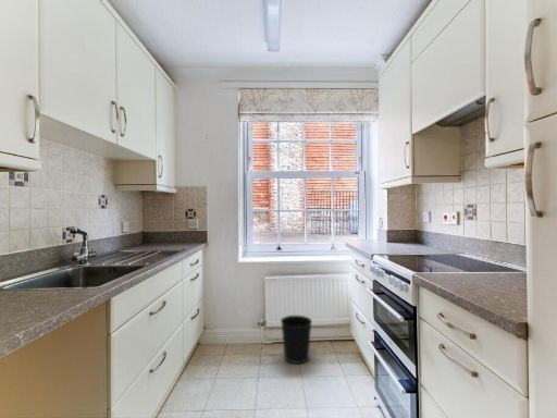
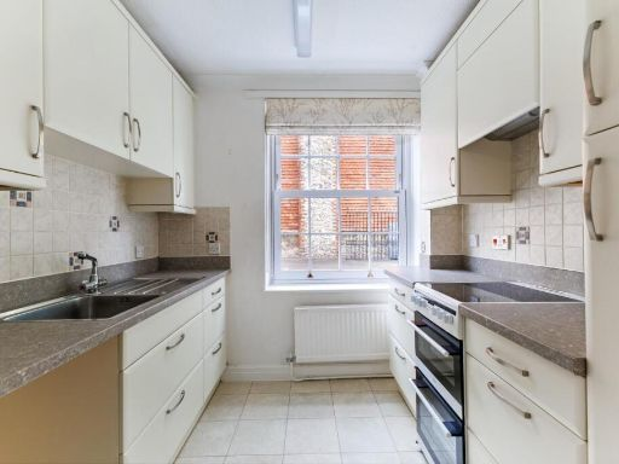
- wastebasket (296, 339)
